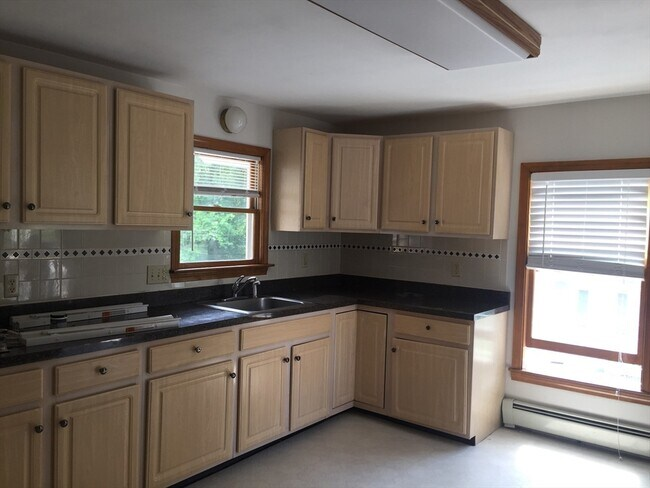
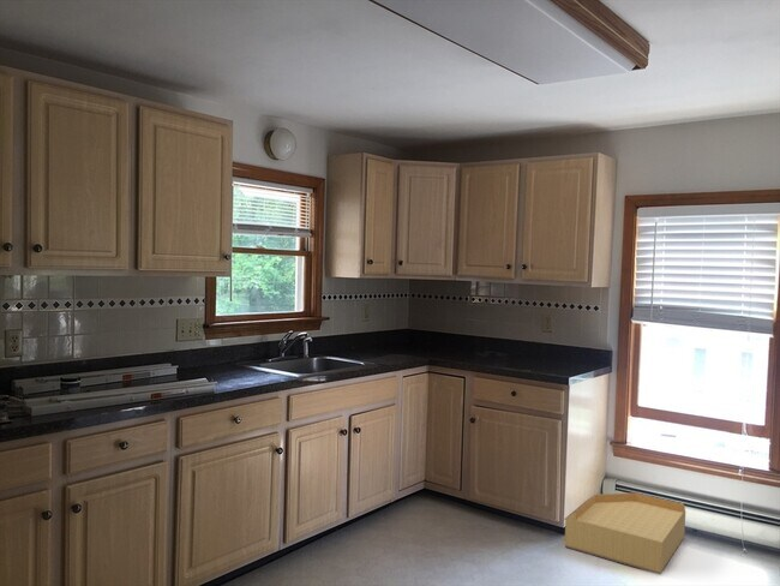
+ basket (625, 522)
